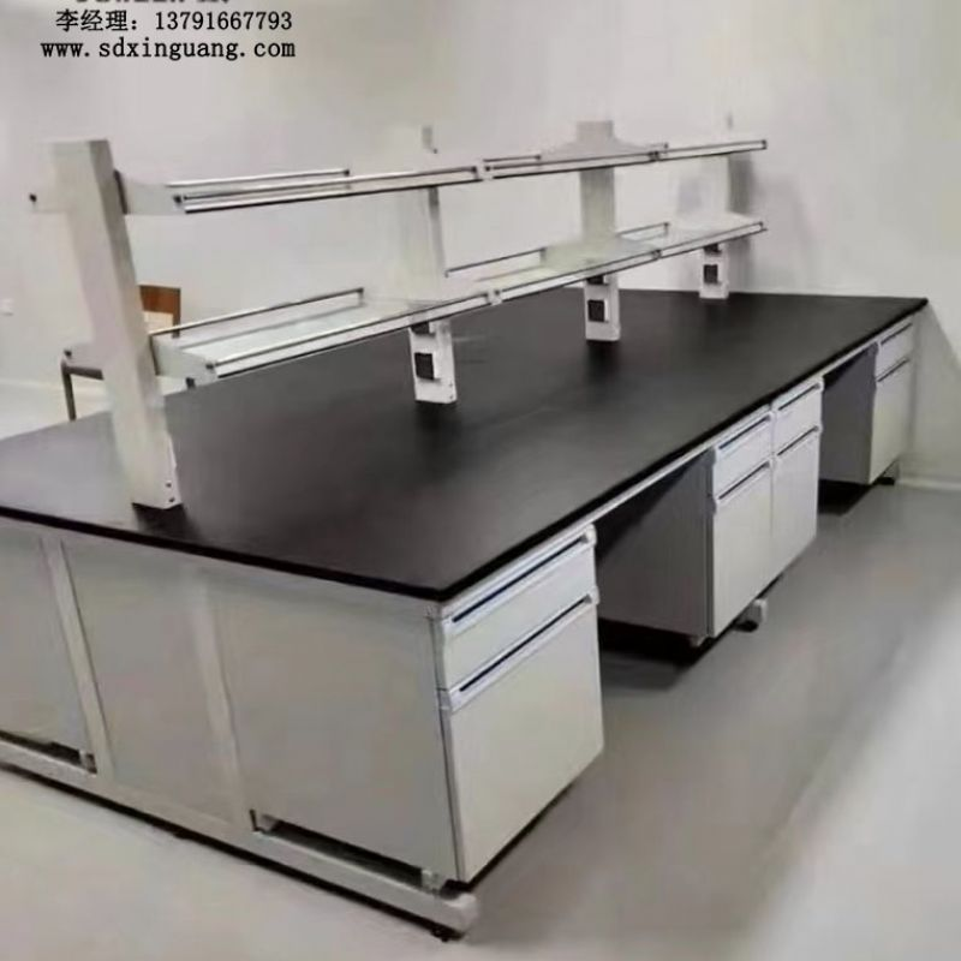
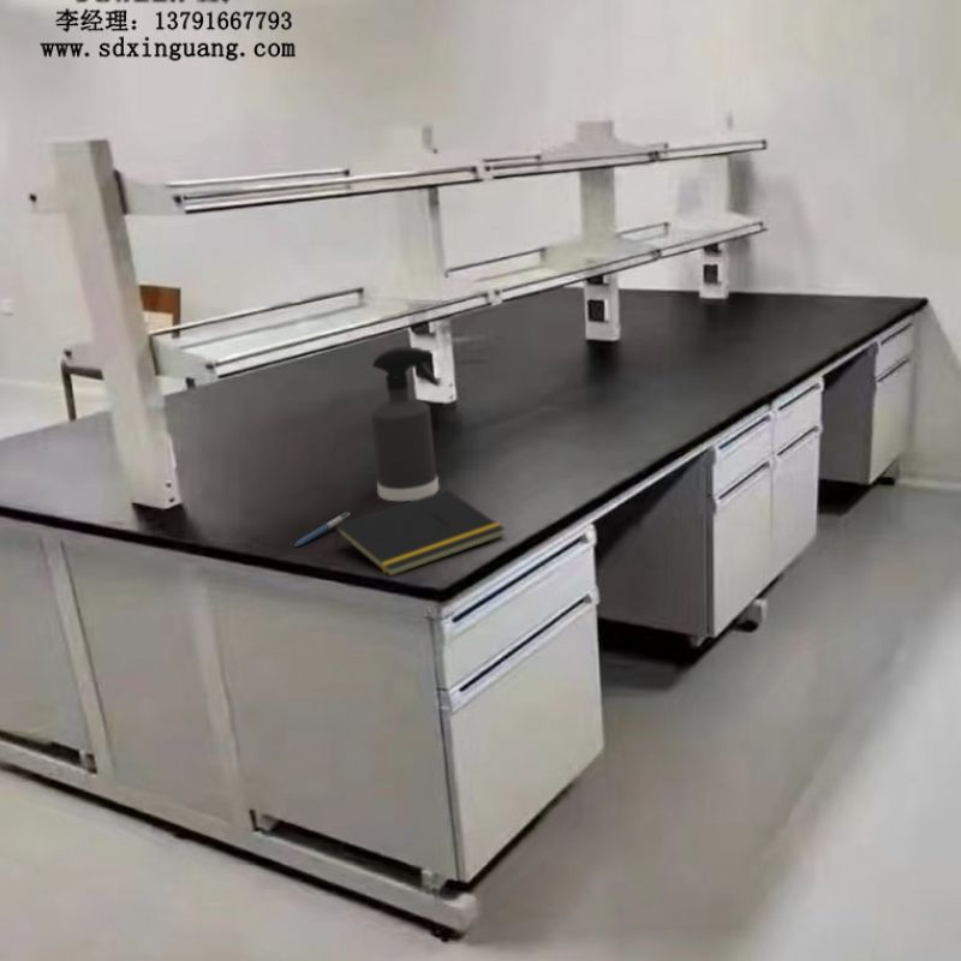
+ spray bottle (406, 420)
+ notepad (420, 530)
+ pen (321, 529)
